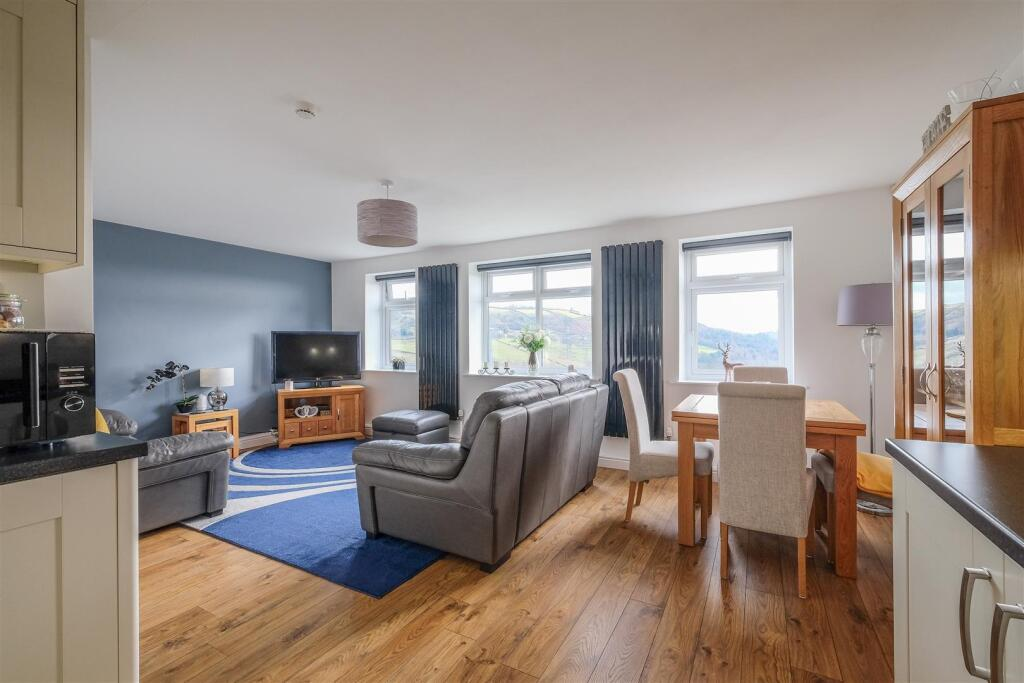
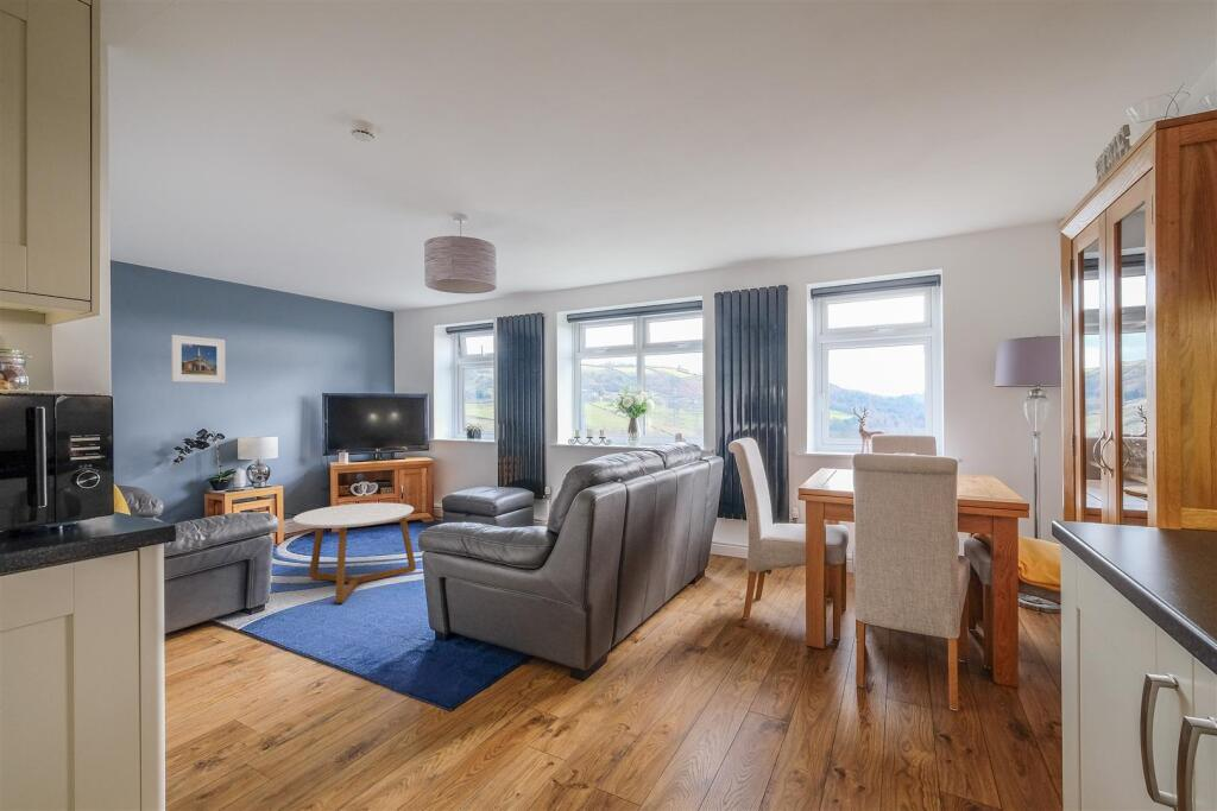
+ coffee table (345, 547)
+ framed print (198, 360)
